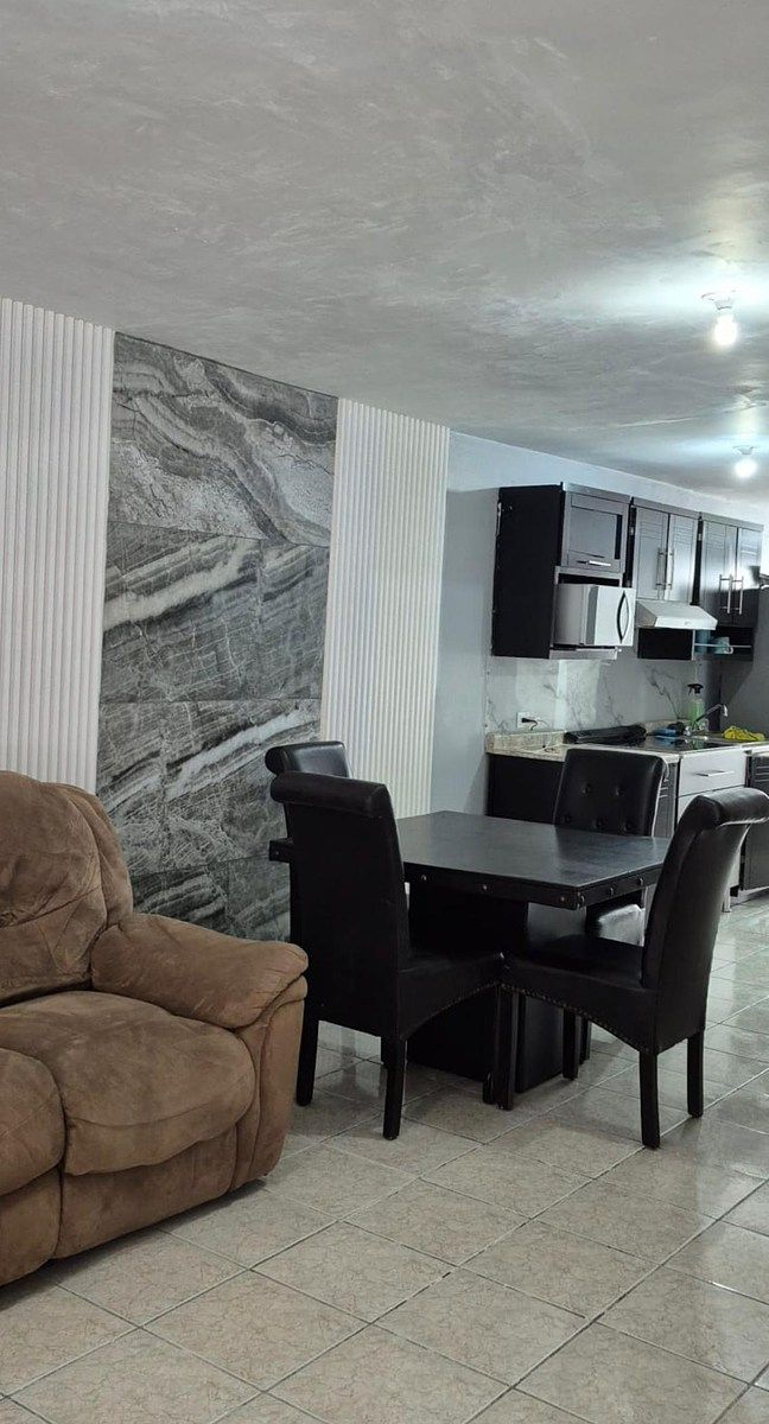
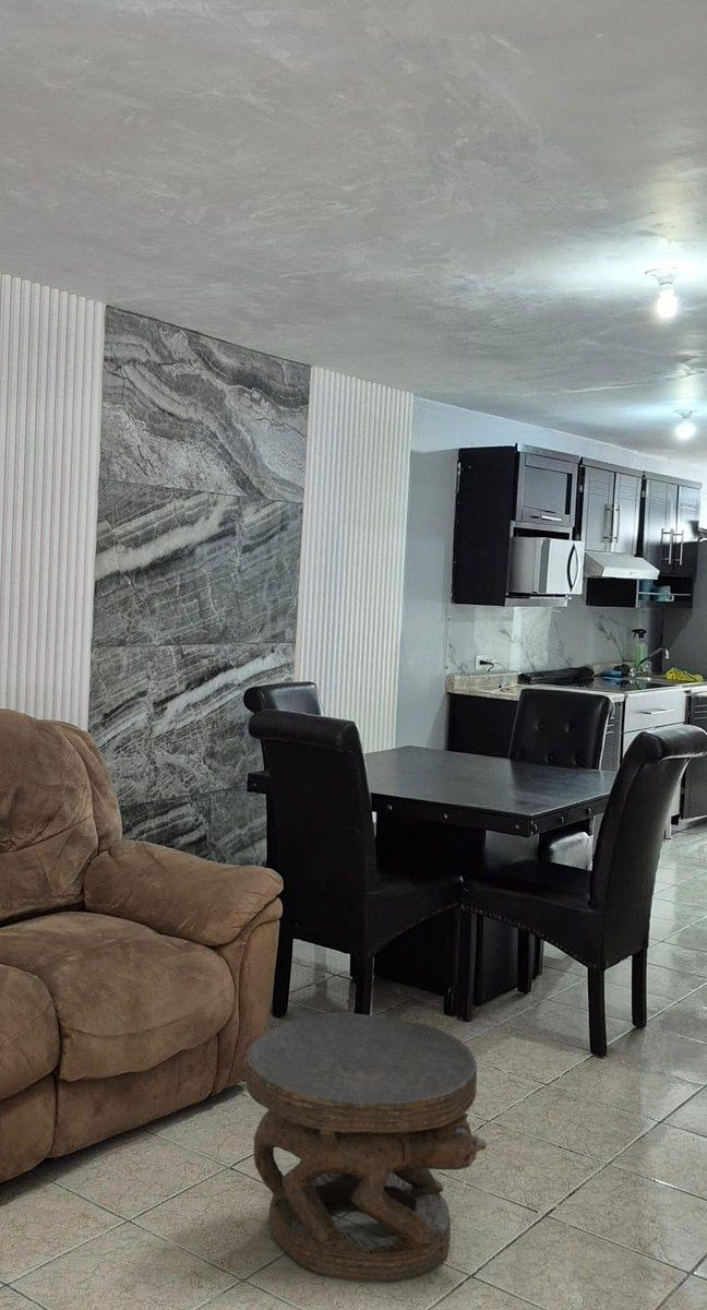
+ carved stool (362, 1141)
